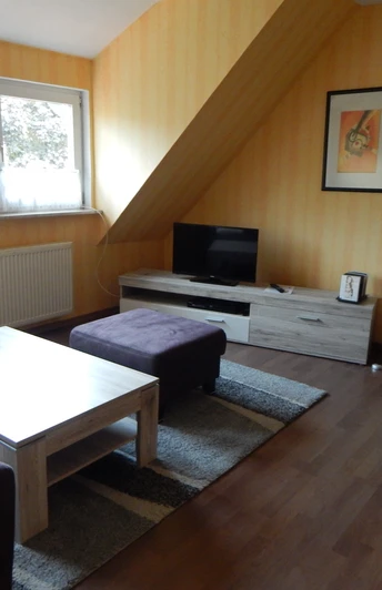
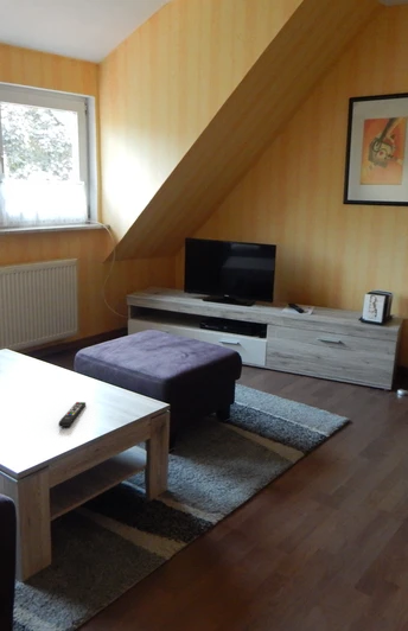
+ remote control (72, 413)
